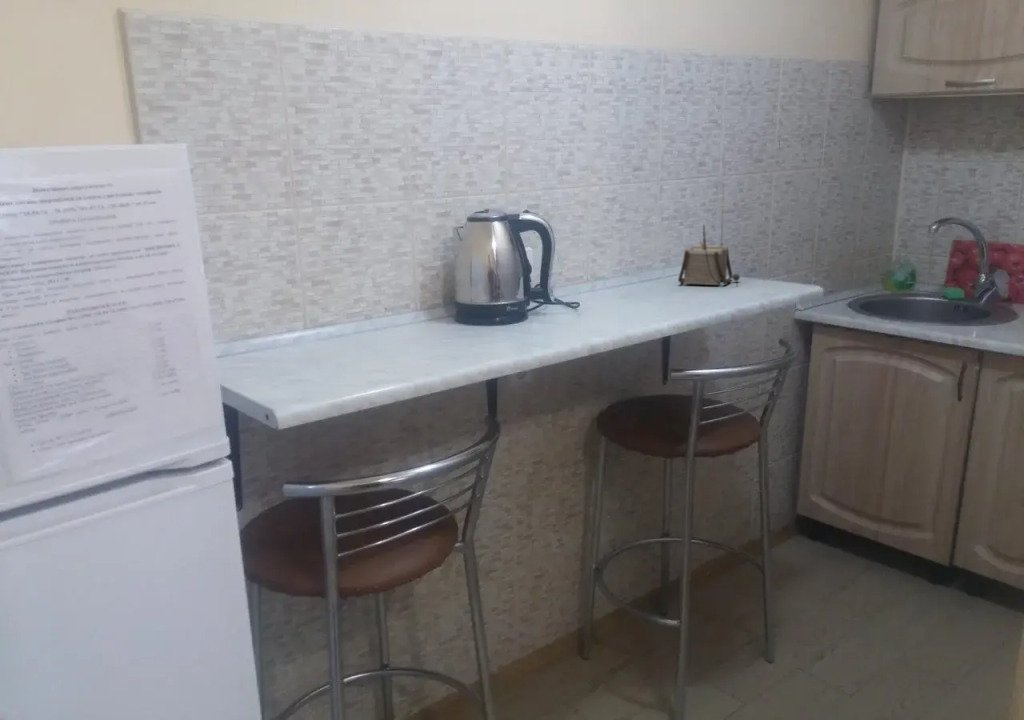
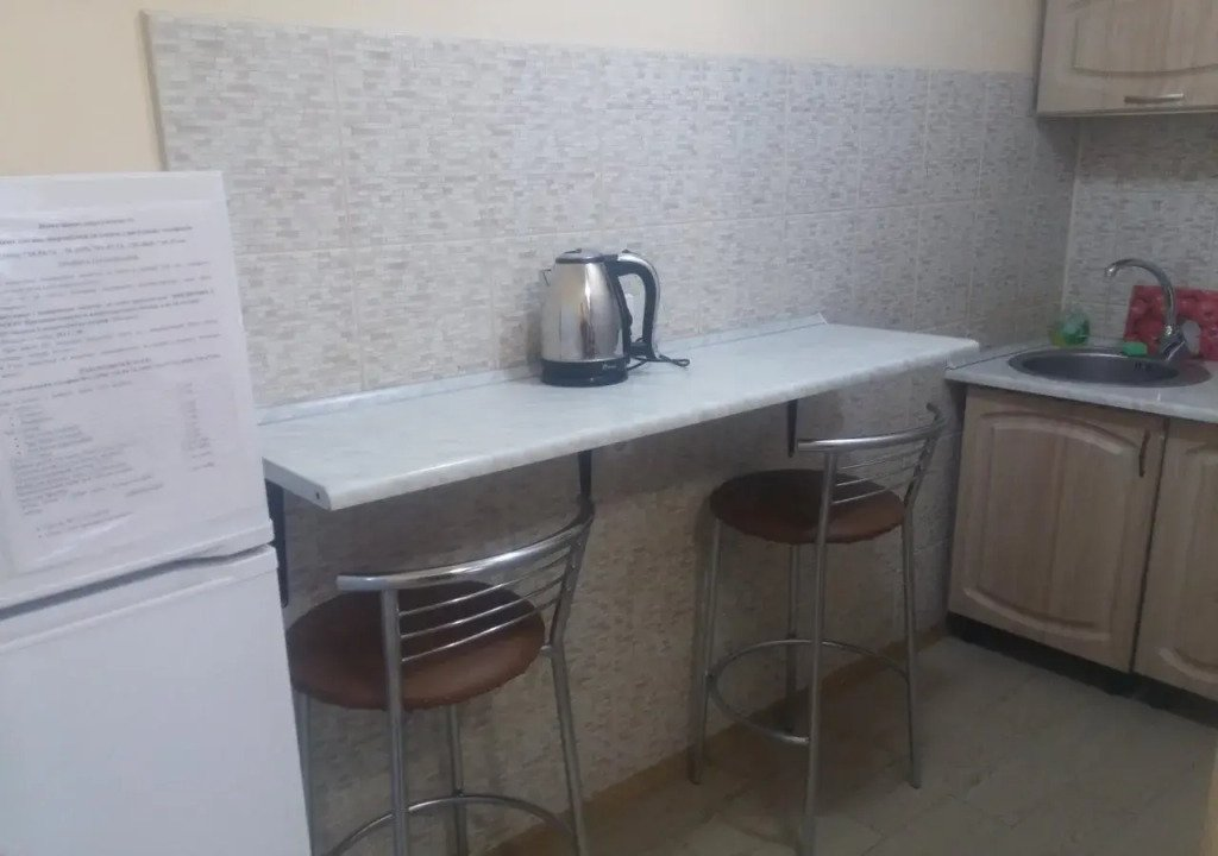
- radio (704, 225)
